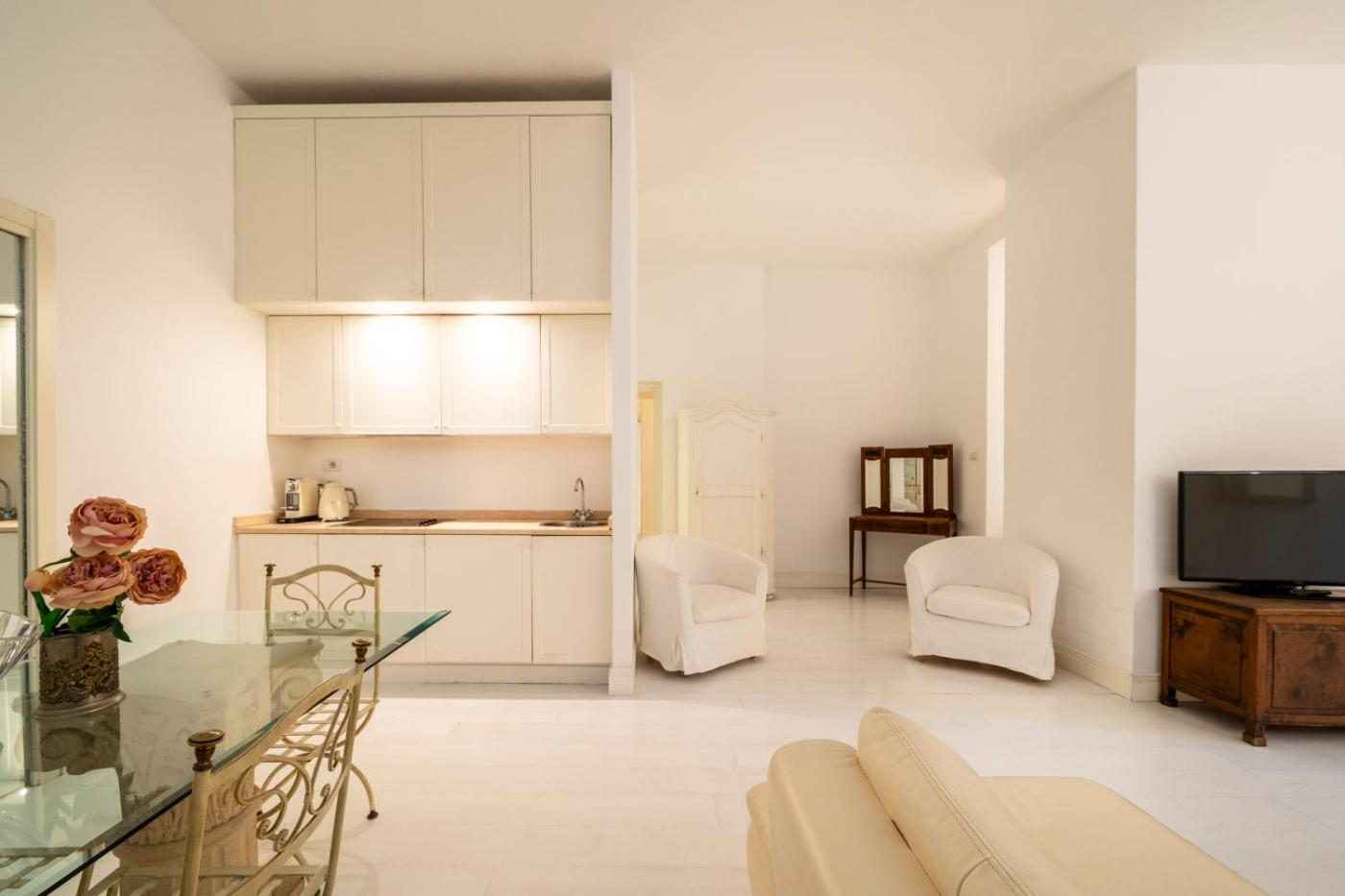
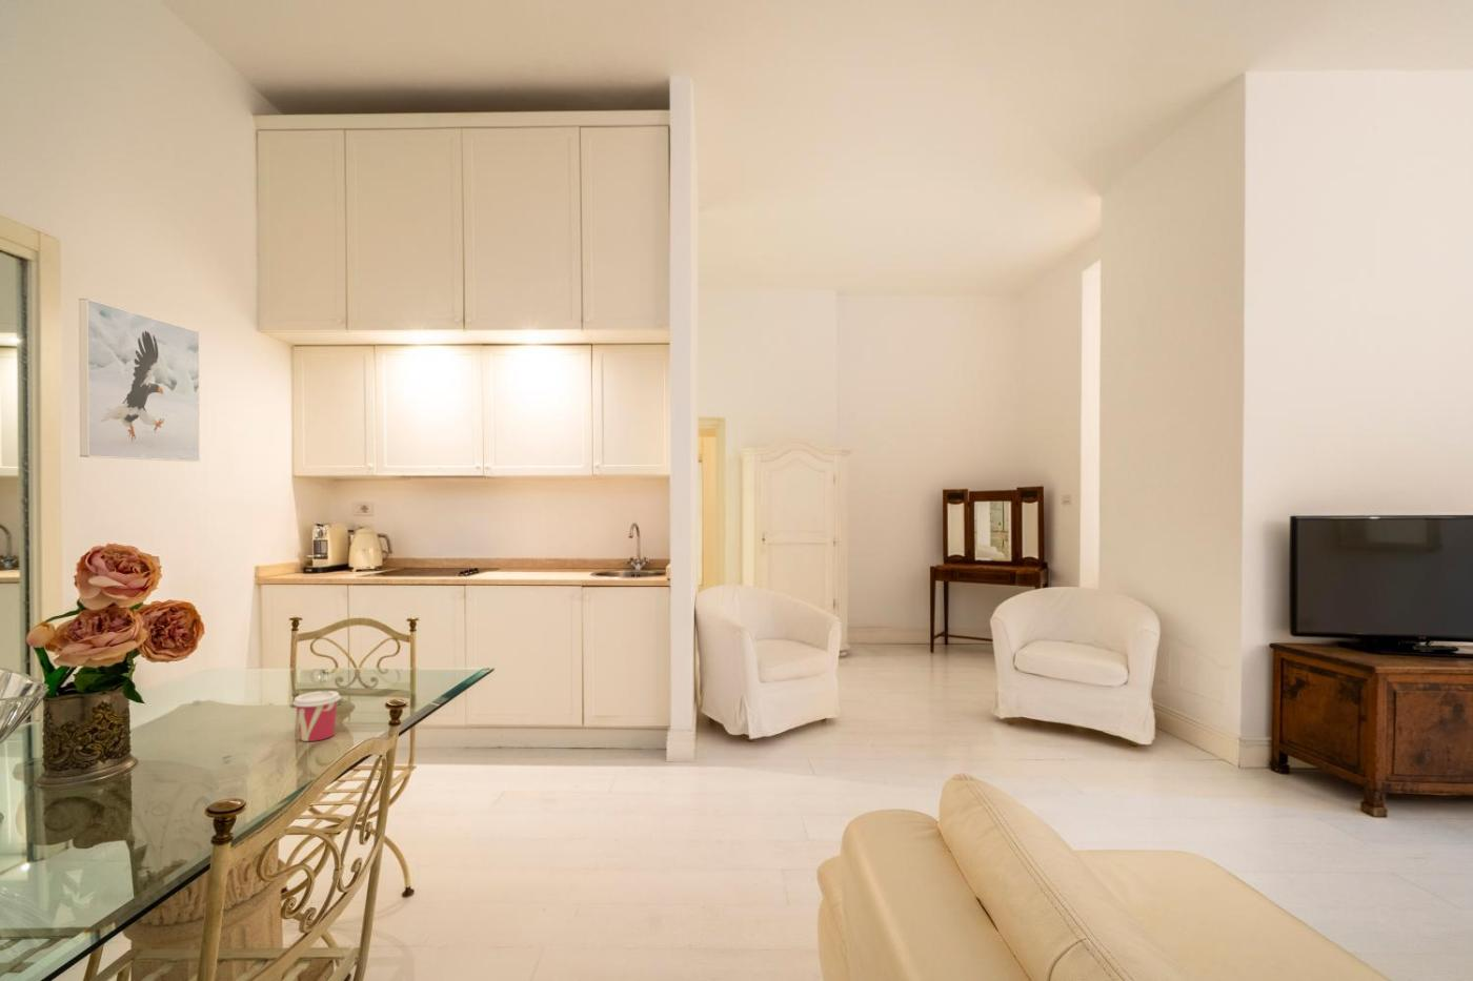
+ cup (317, 716)
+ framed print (146, 388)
